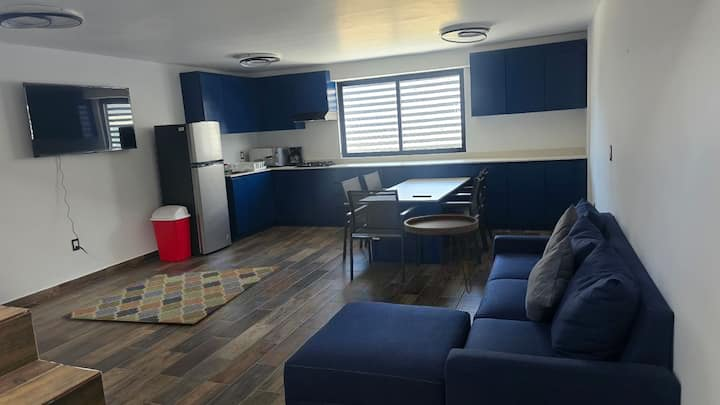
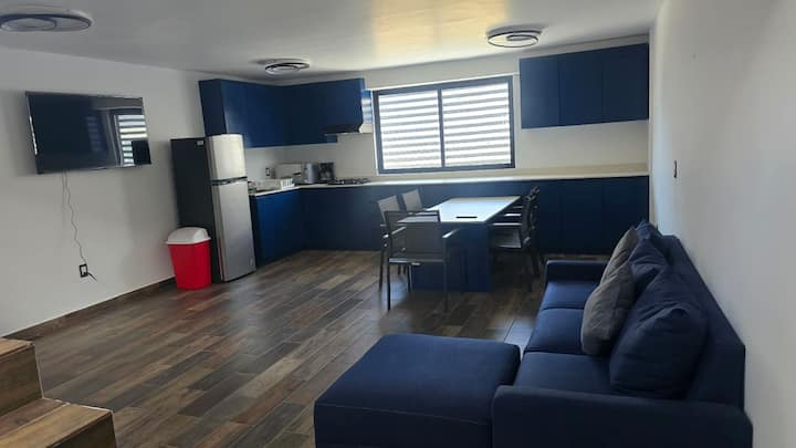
- side table (440, 254)
- rug (193, 284)
